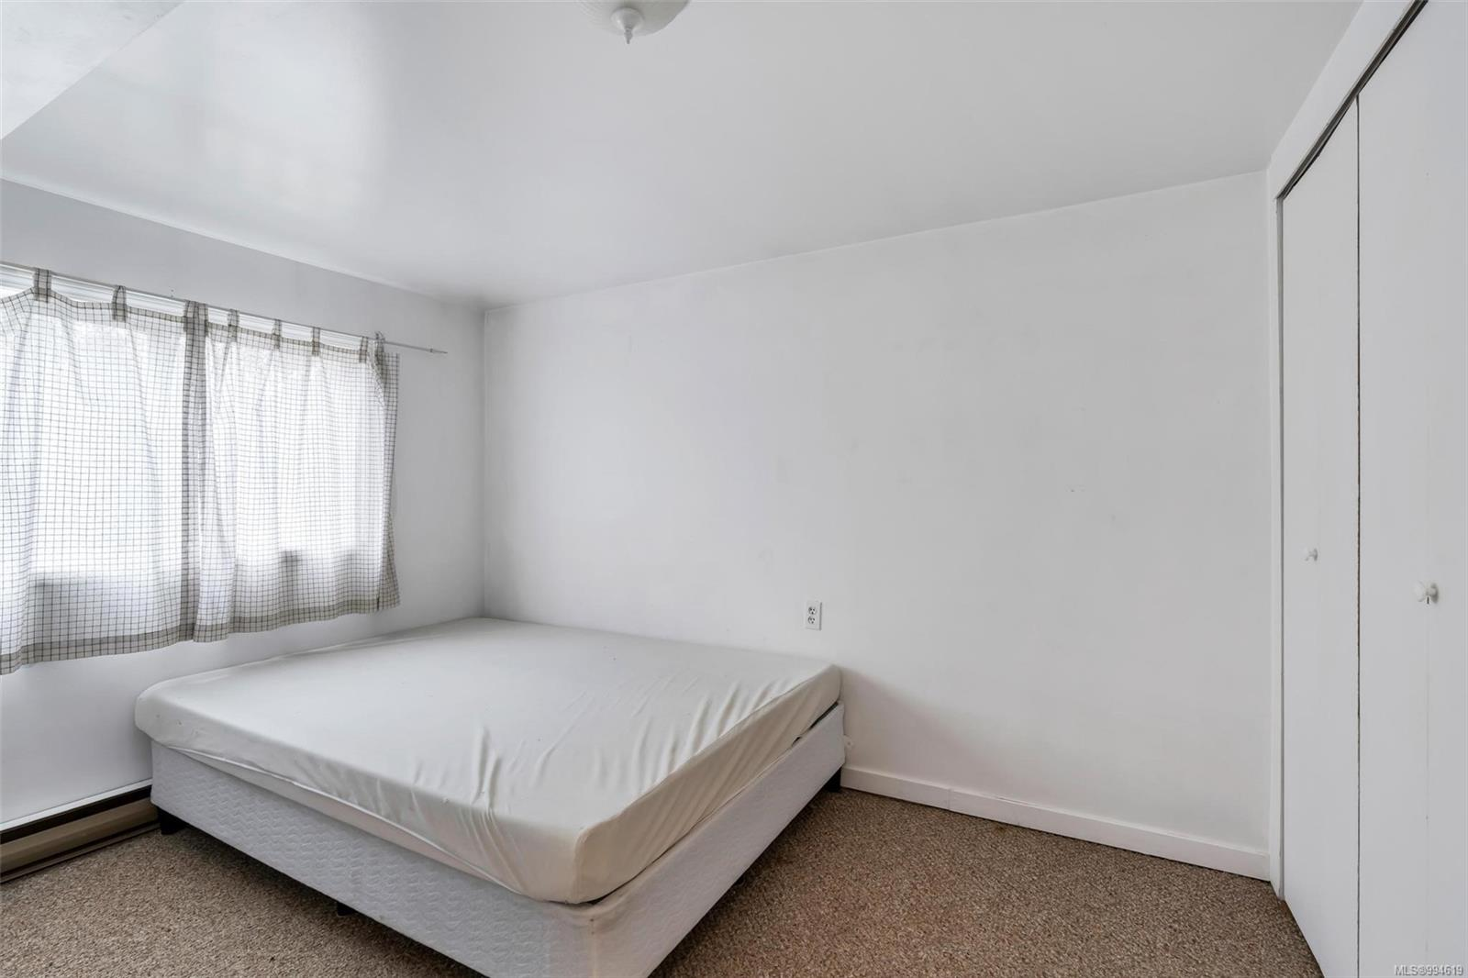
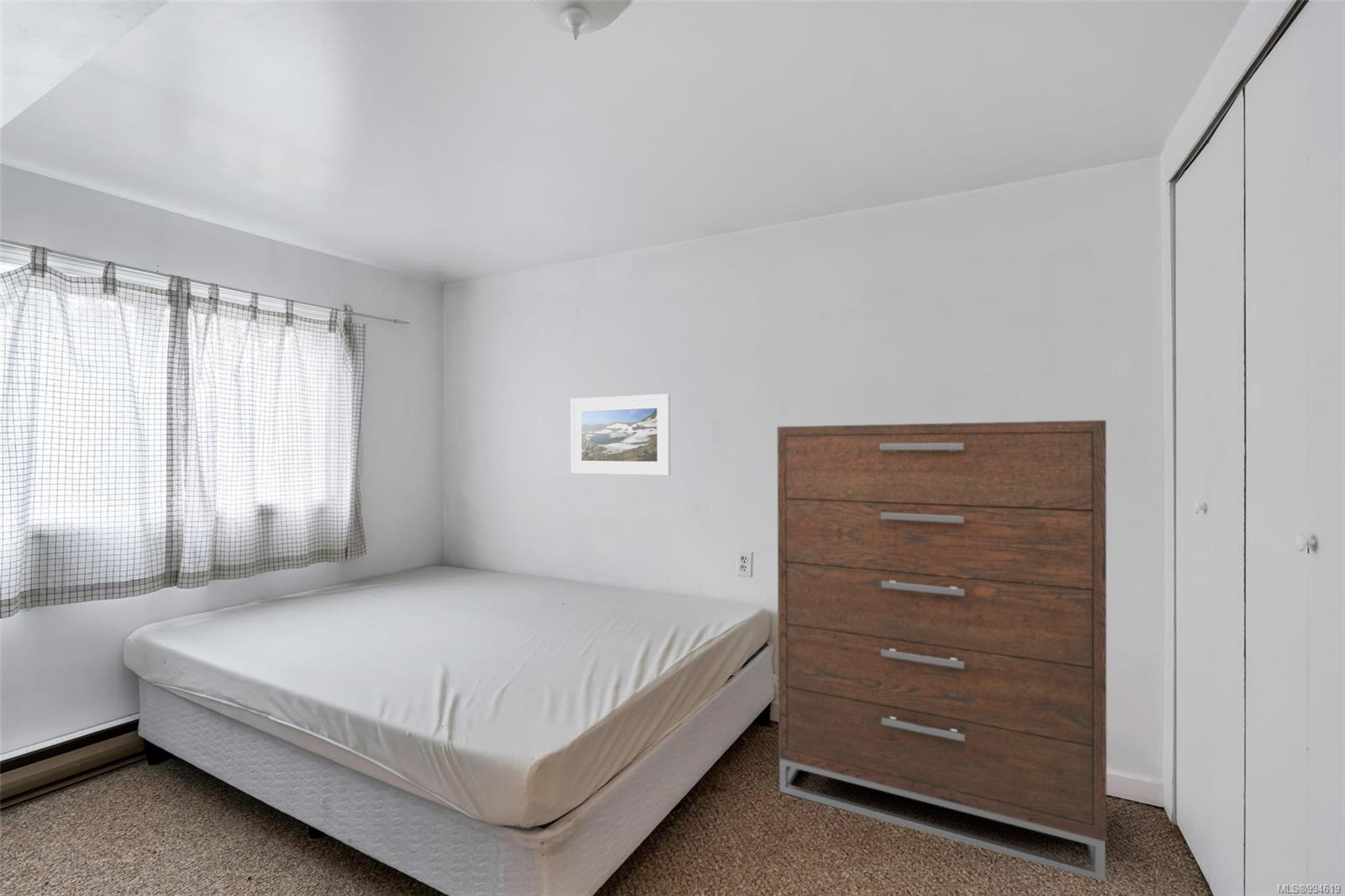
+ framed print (618, 435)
+ dresser (928, 610)
